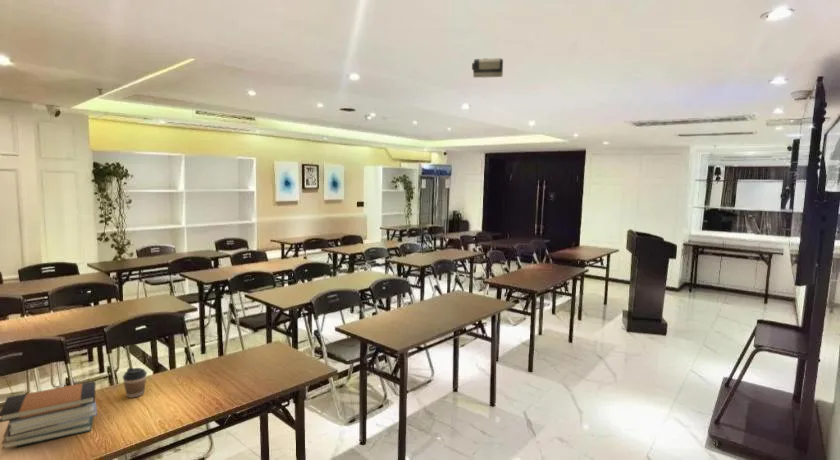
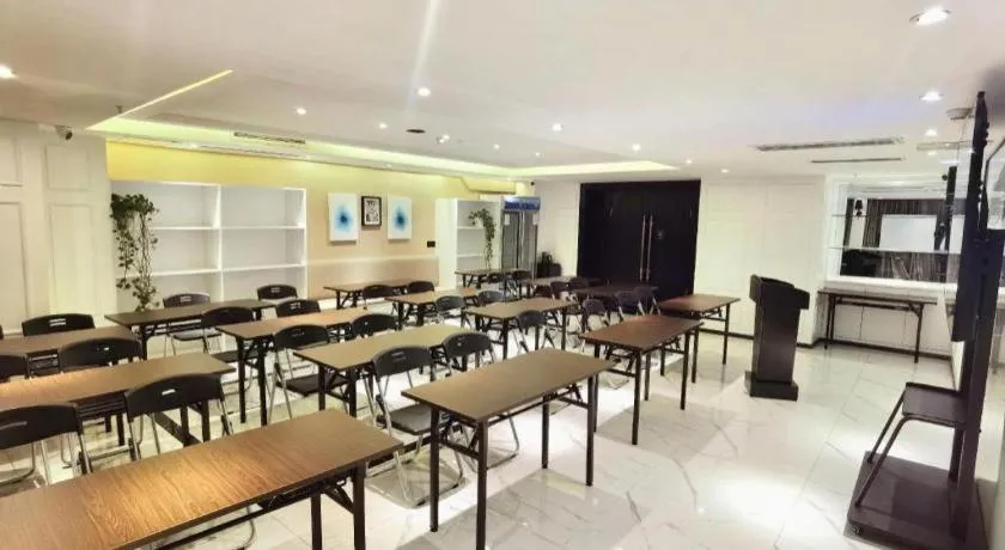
- coffee cup (135, 381)
- book stack (52, 413)
- projector (486, 66)
